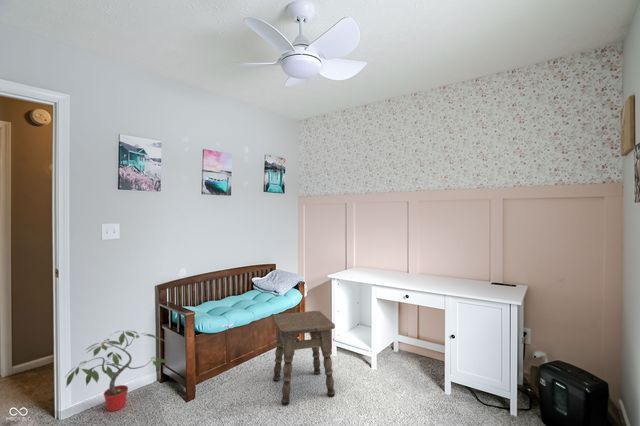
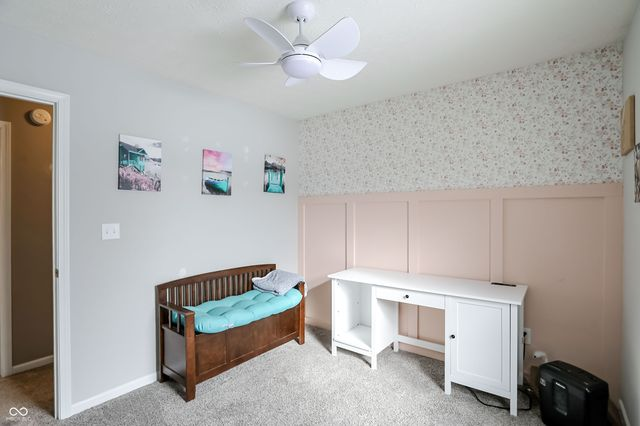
- potted plant (120, 370)
- side table (302, 348)
